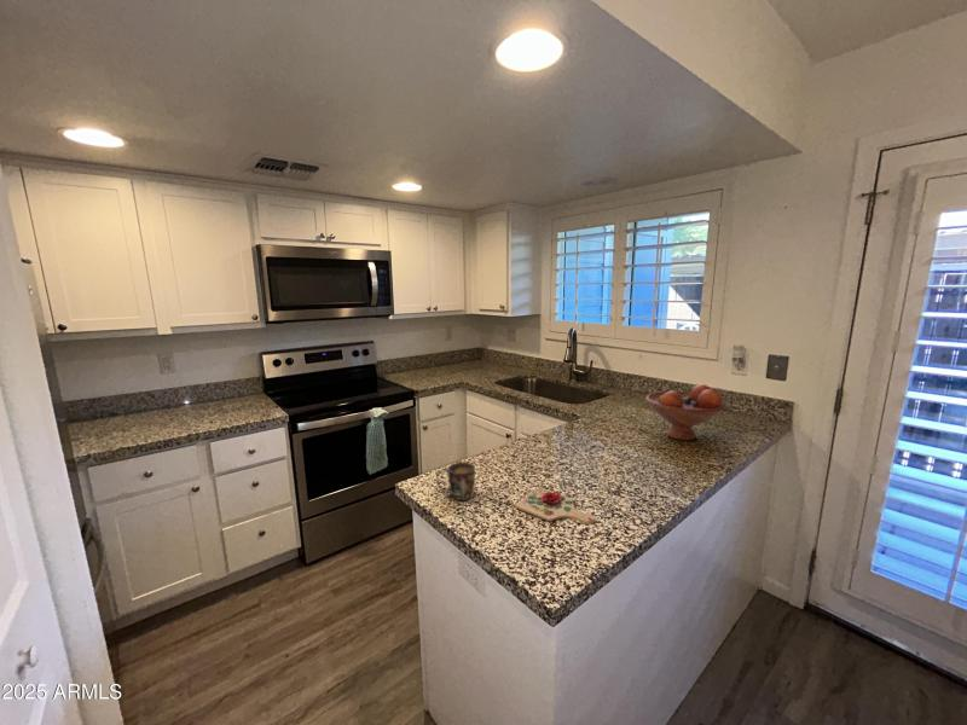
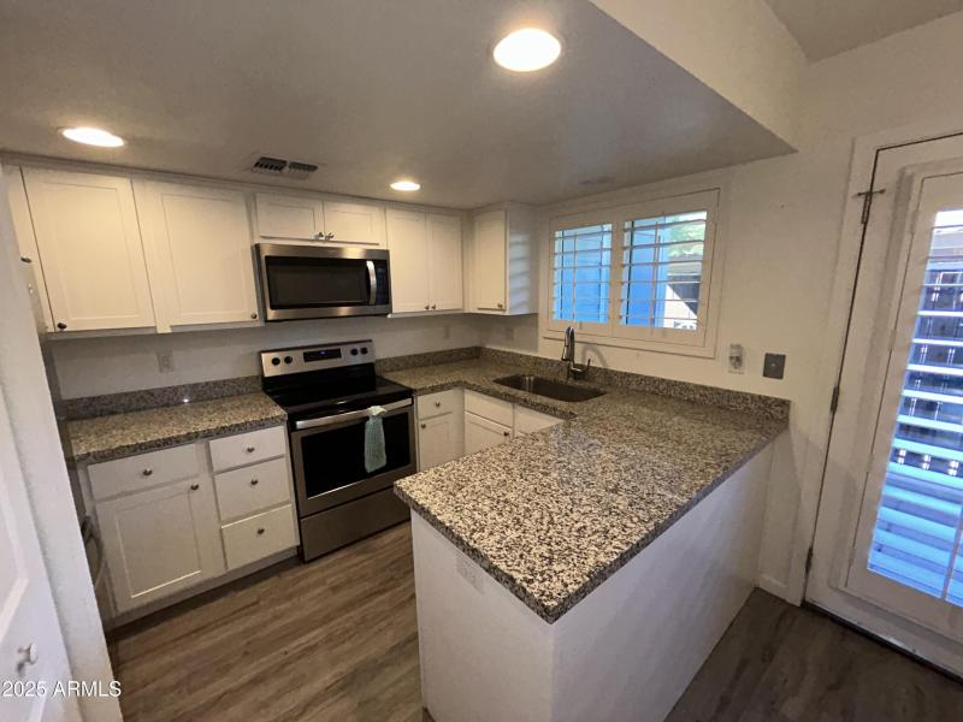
- mug (456, 481)
- cutting board (558, 505)
- fruit bowl (683, 411)
